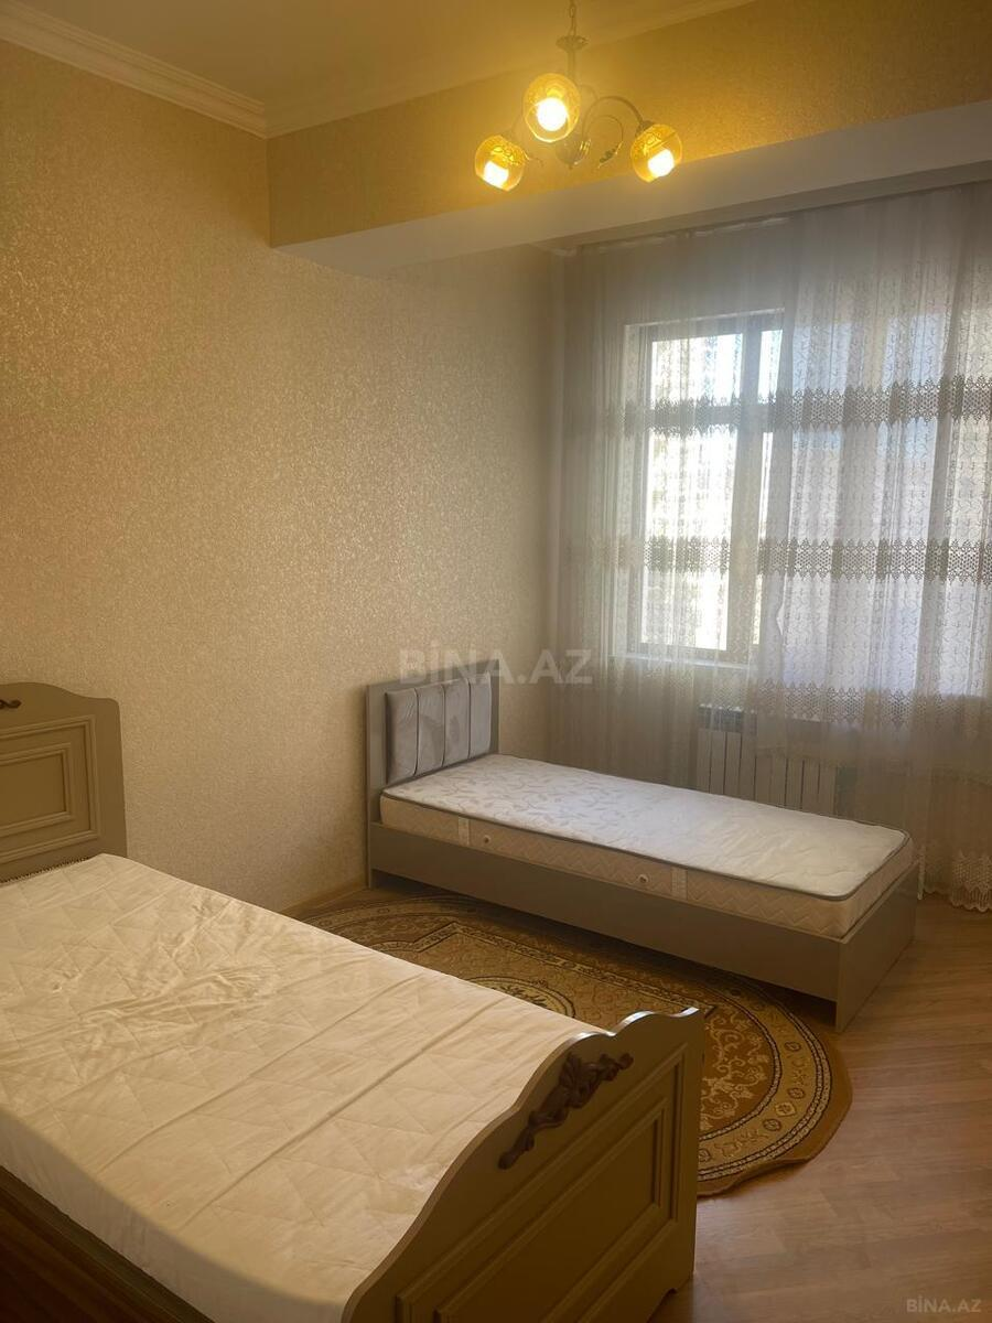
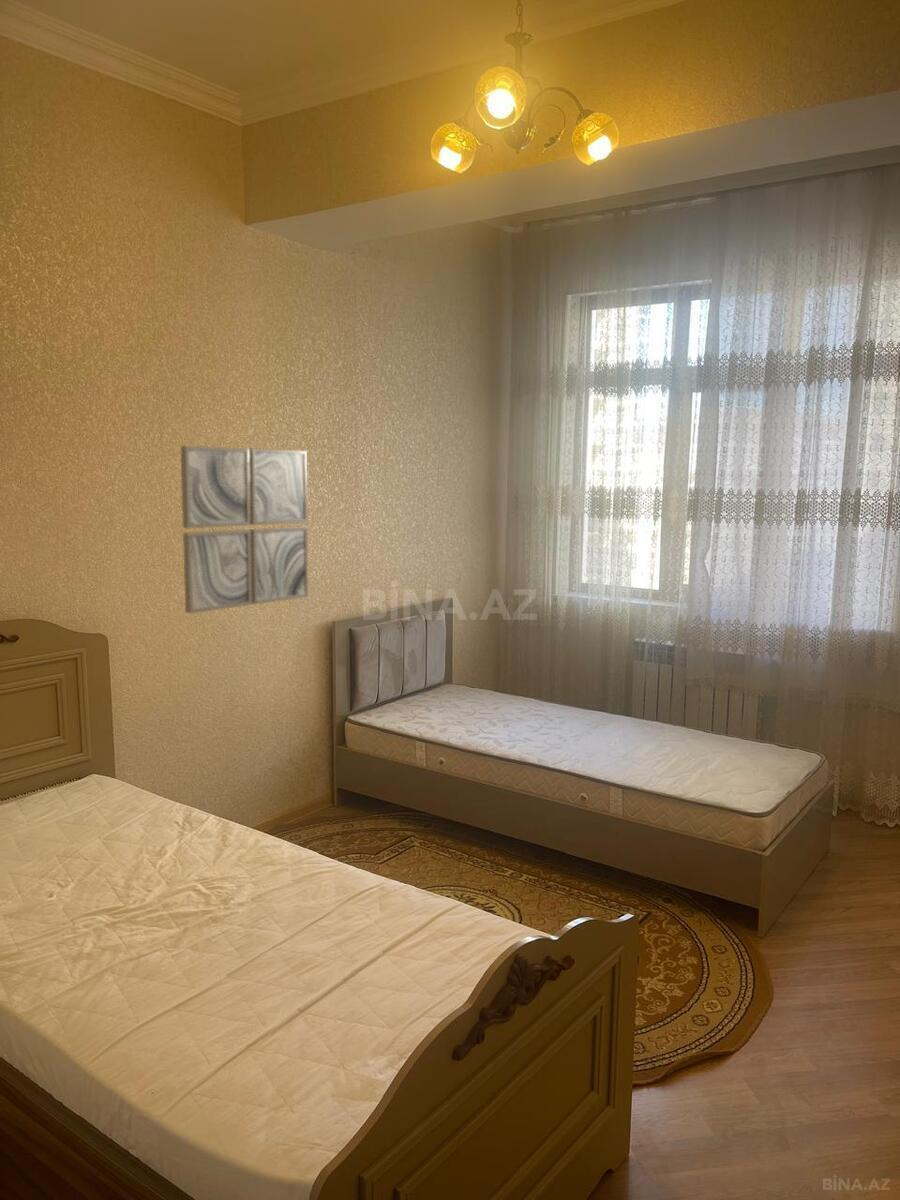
+ wall art (249, 529)
